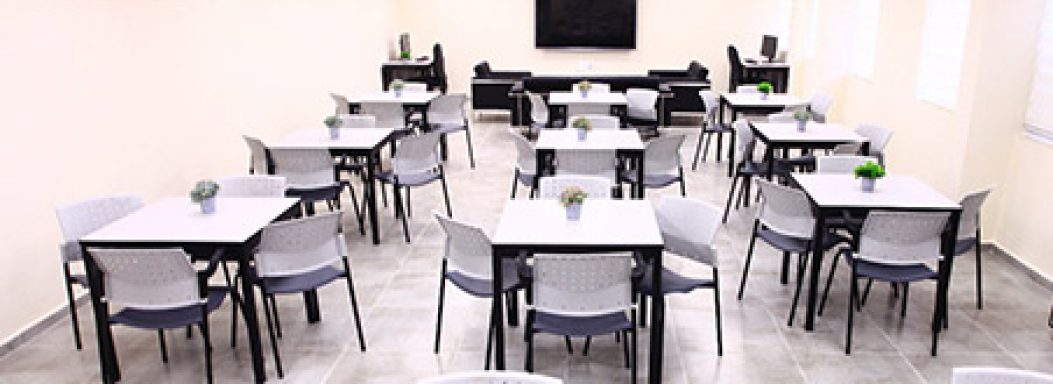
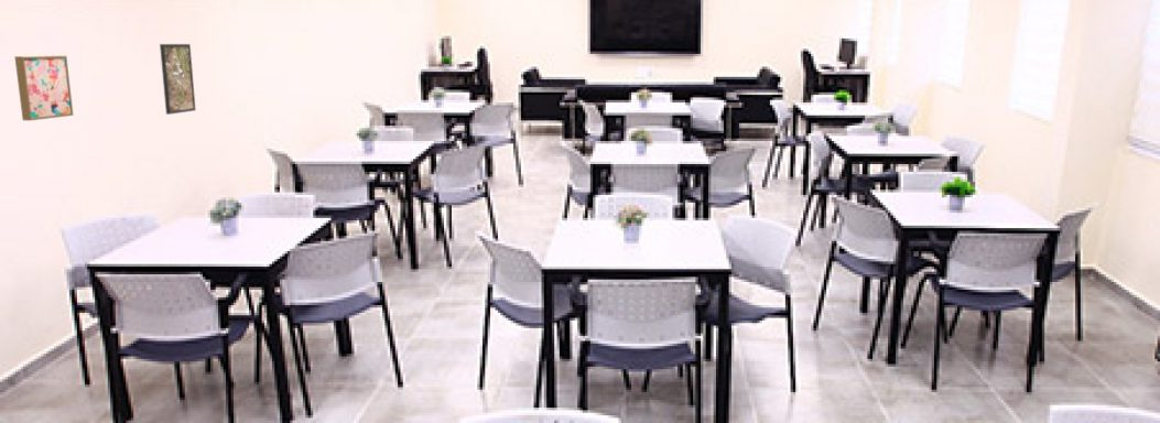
+ wall art (45, 87)
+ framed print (177, 78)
